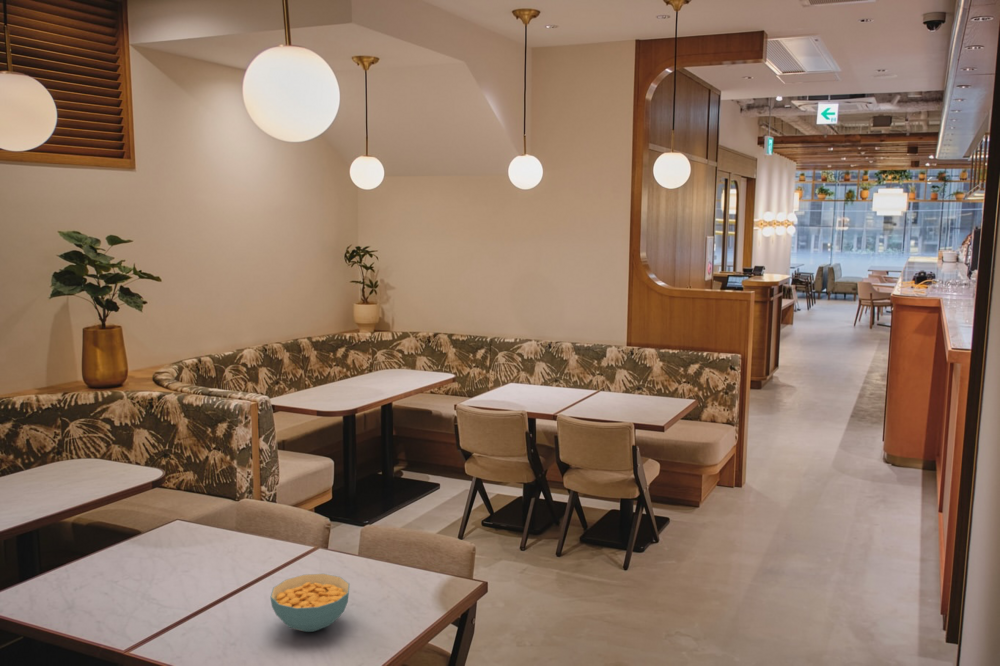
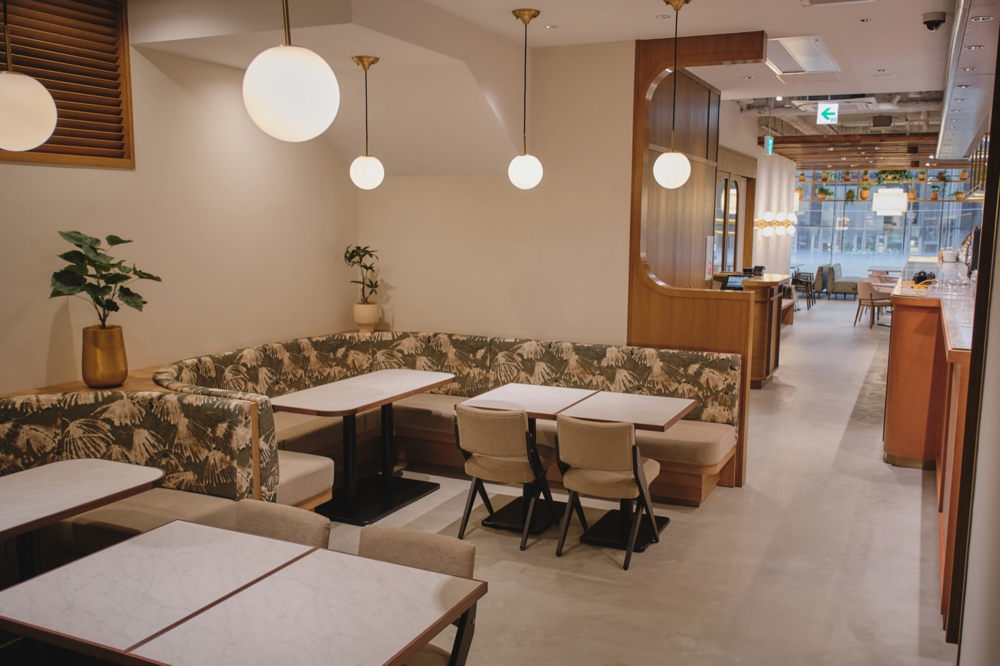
- cereal bowl (311, 608)
